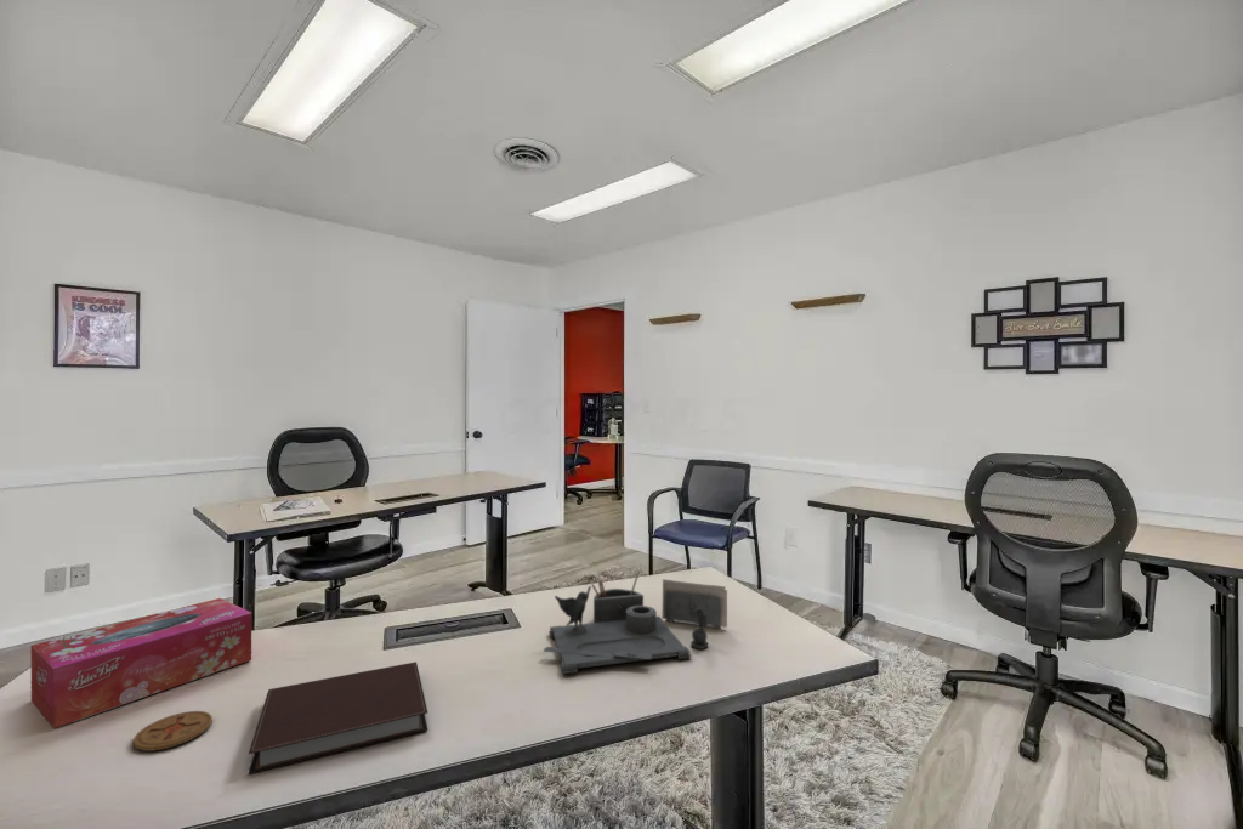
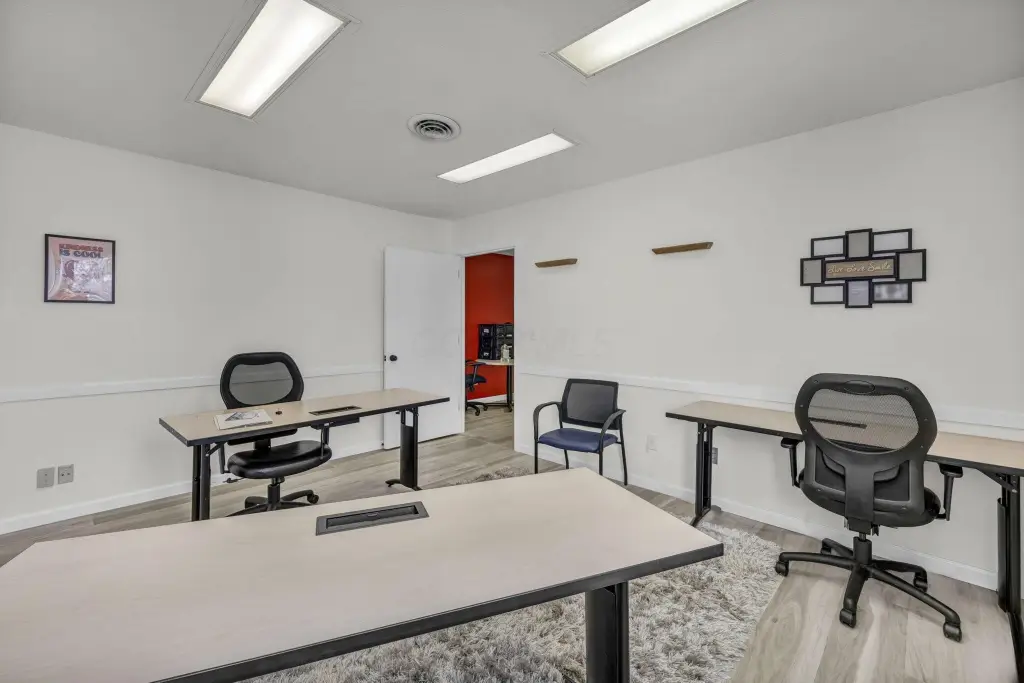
- desk organizer (637, 608)
- tissue box (149, 653)
- notebook (345, 708)
- coaster (174, 729)
